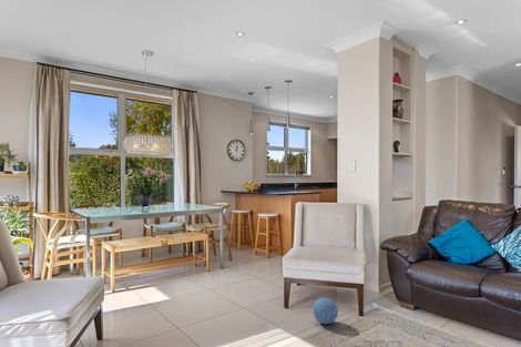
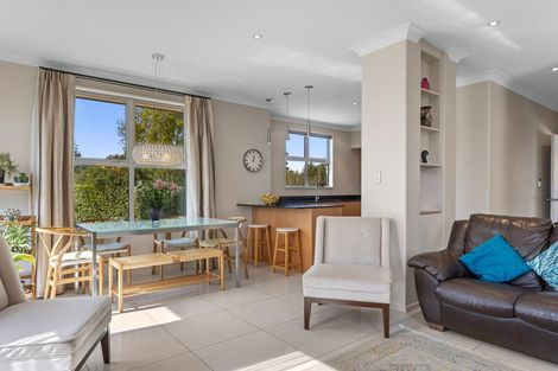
- ball (325, 310)
